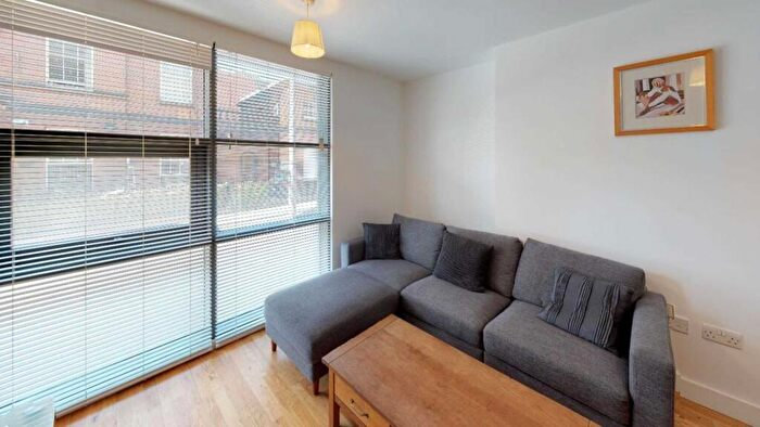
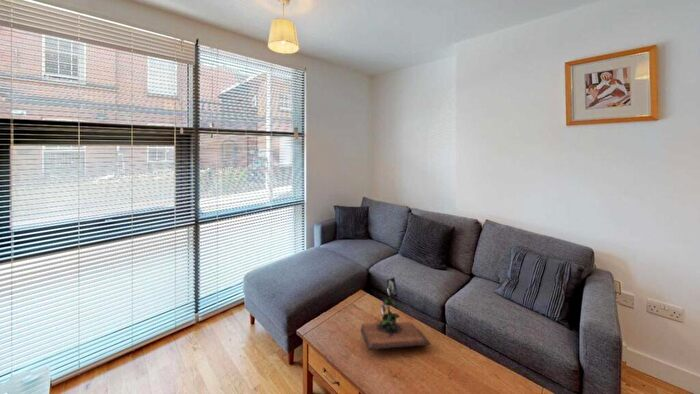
+ plant (390, 304)
